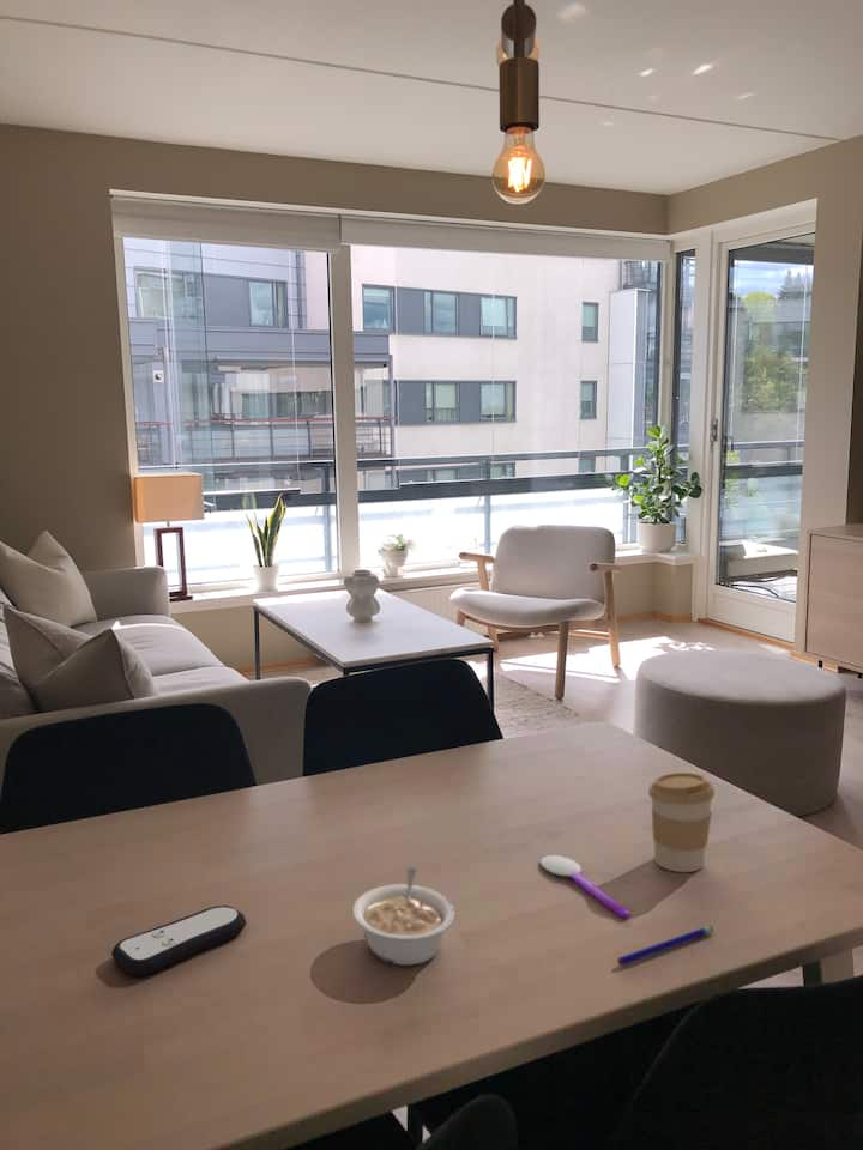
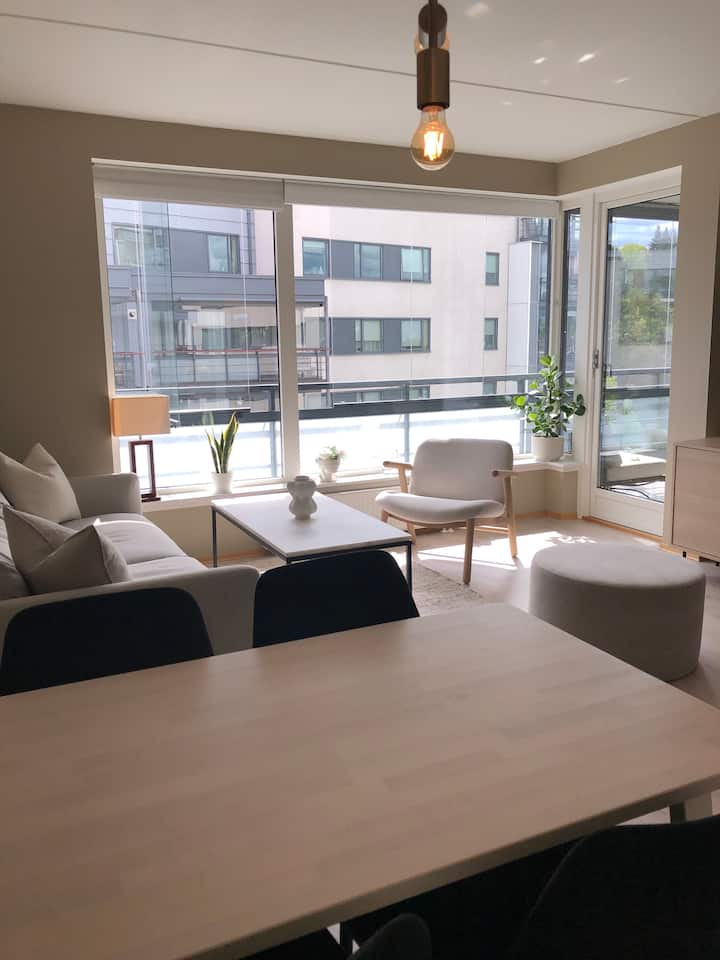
- pen (666, 944)
- coffee cup (680, 819)
- spoon (584, 882)
- remote control (182, 937)
- legume (402, 921)
